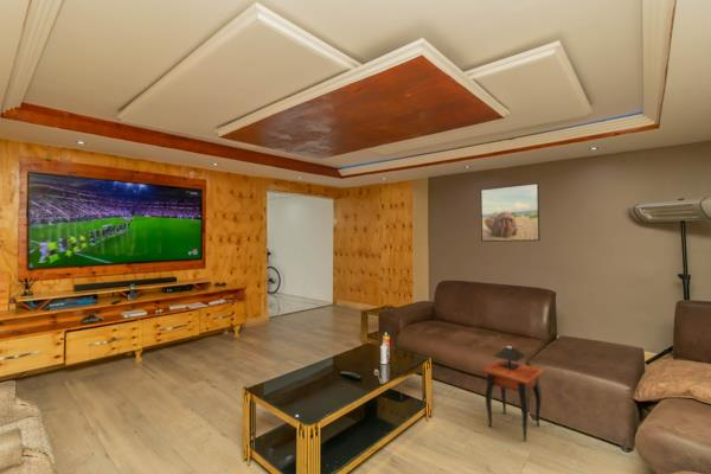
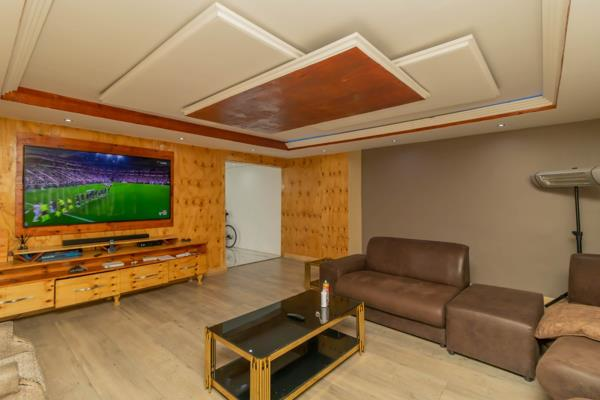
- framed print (508, 213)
- side table (513, 387)
